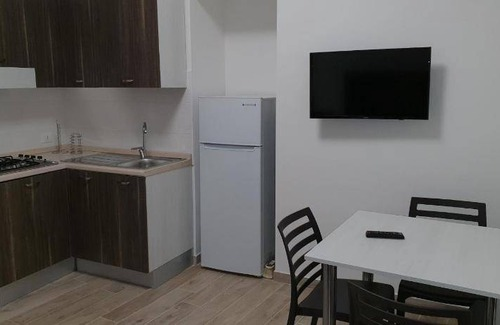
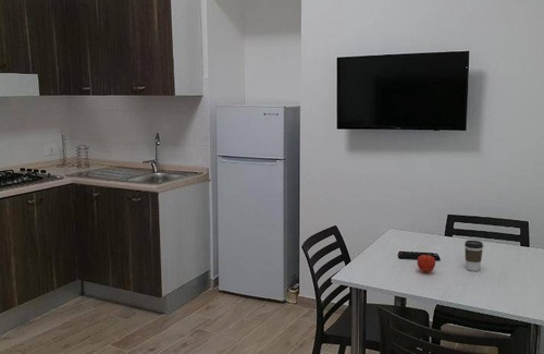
+ fruit (425, 263)
+ coffee cup (473, 255)
